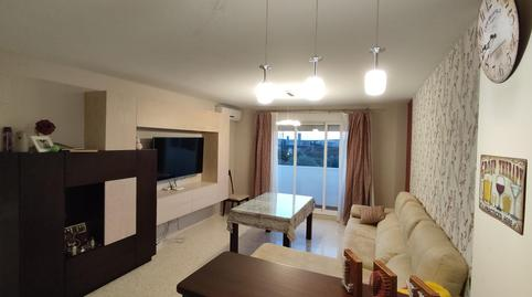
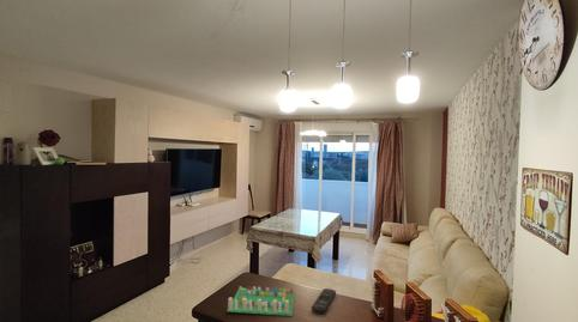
+ board game (263, 294)
+ remote control (324, 299)
